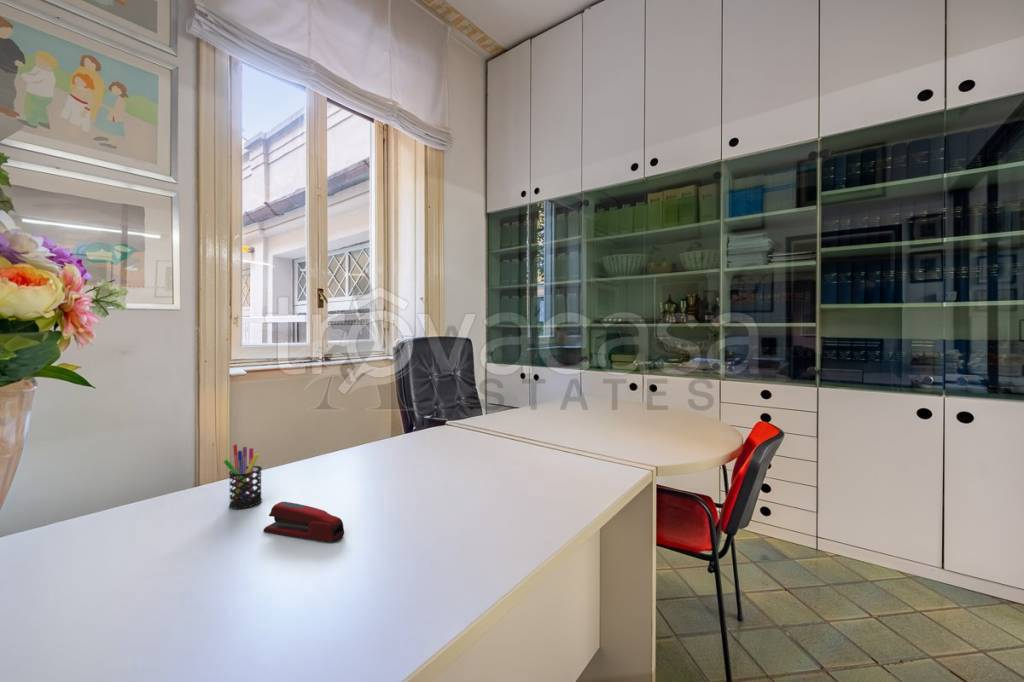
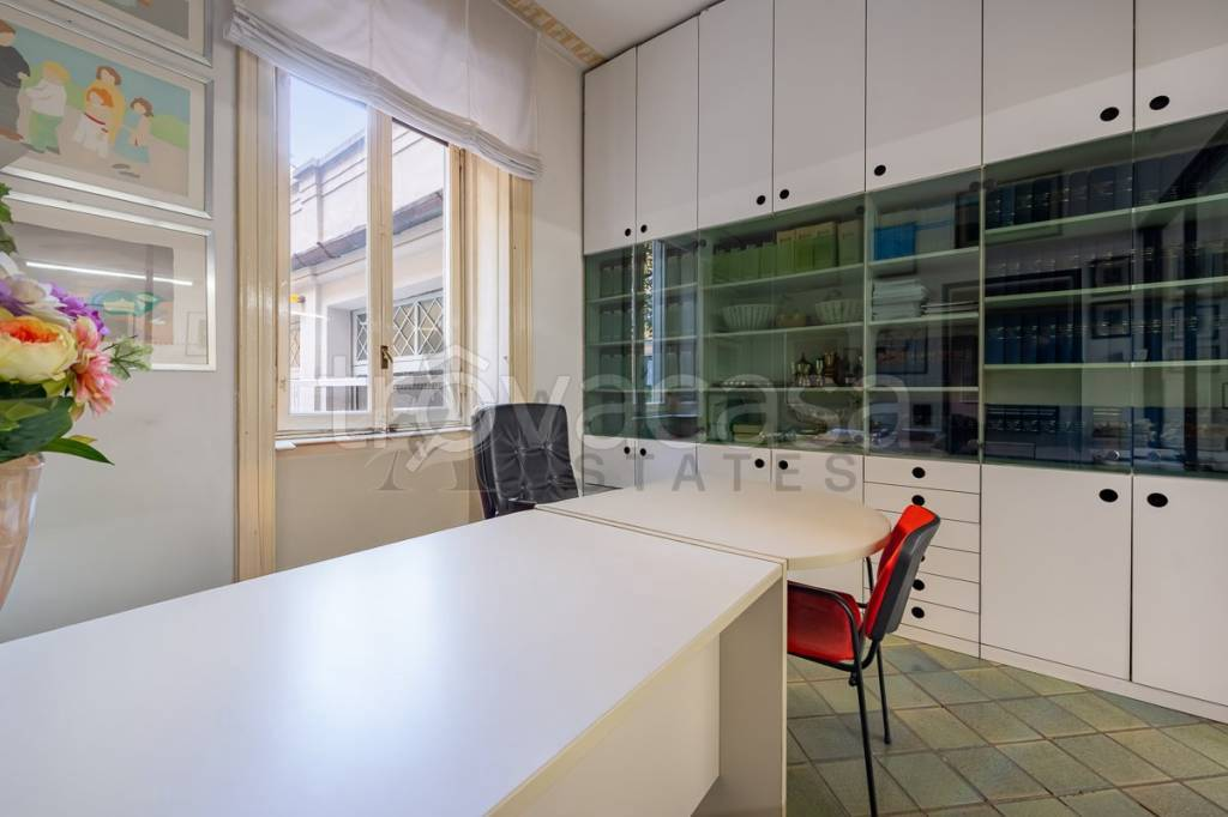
- pen holder (241, 475)
- stapler (304, 519)
